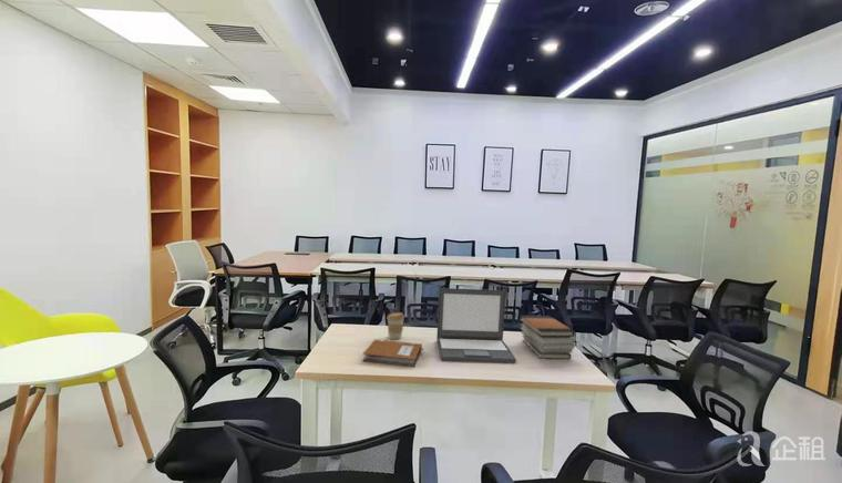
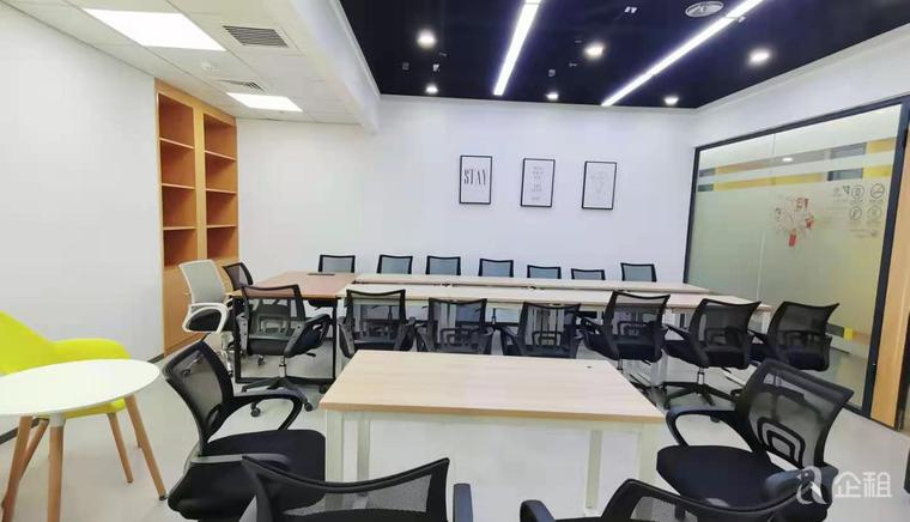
- laptop (474, 322)
- coffee cup (394, 325)
- book stack (545, 336)
- notebook (394, 351)
